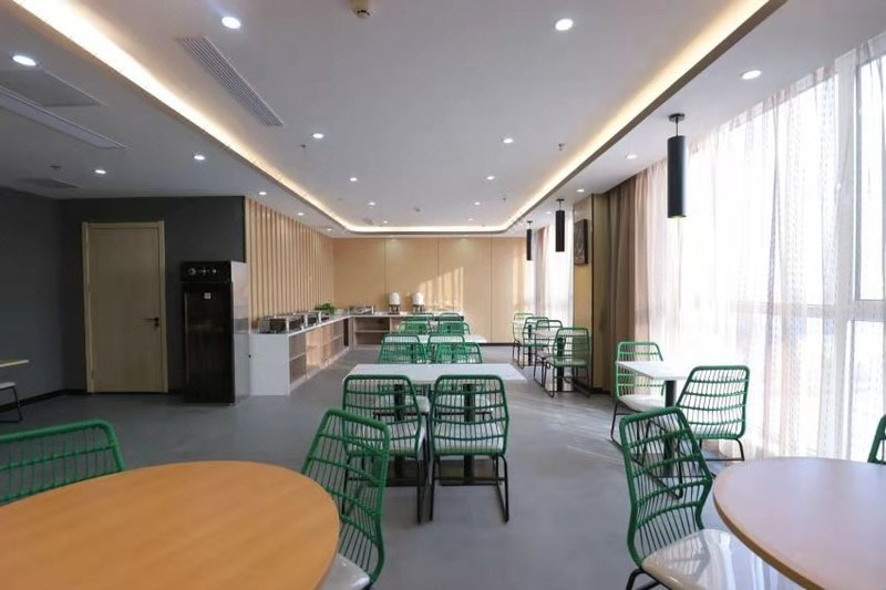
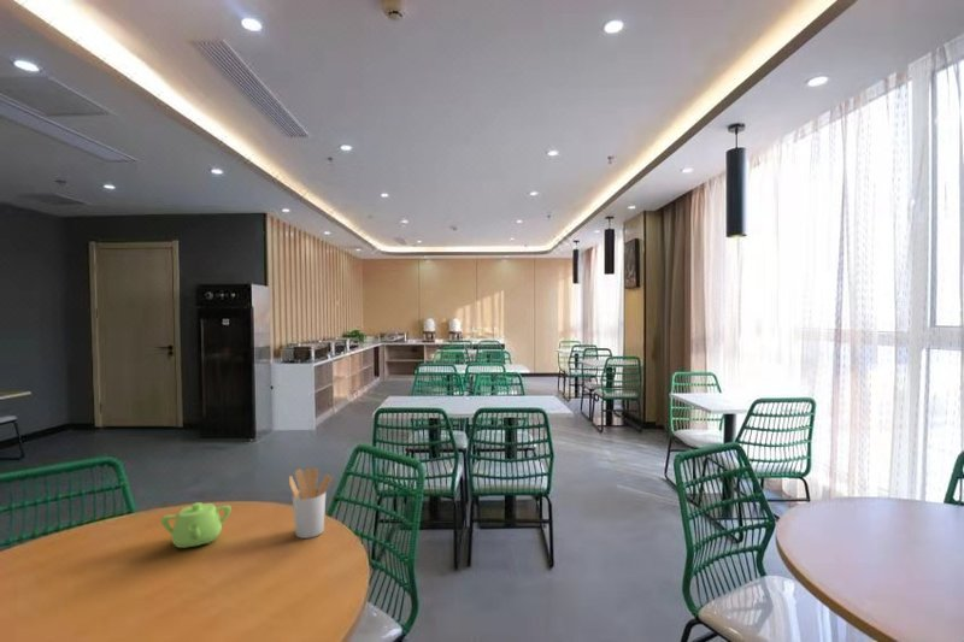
+ utensil holder (308, 500)
+ teapot (196, 524)
